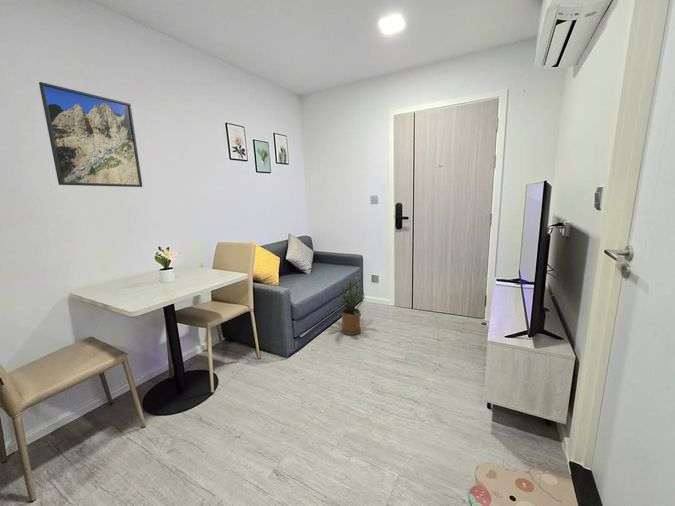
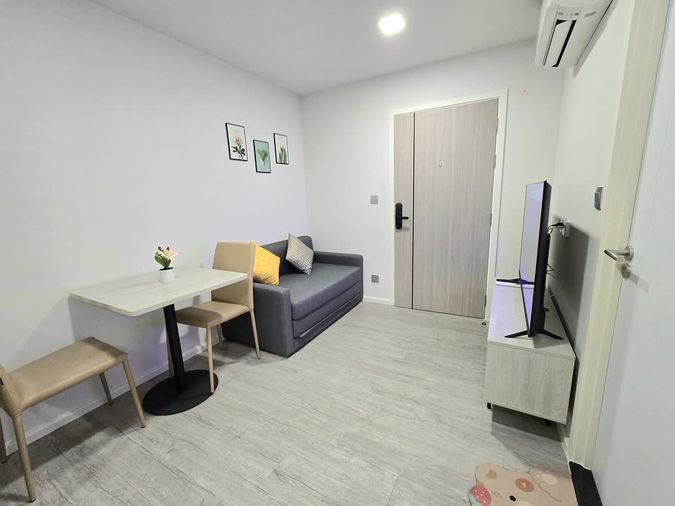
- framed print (97, 141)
- house plant (347, 306)
